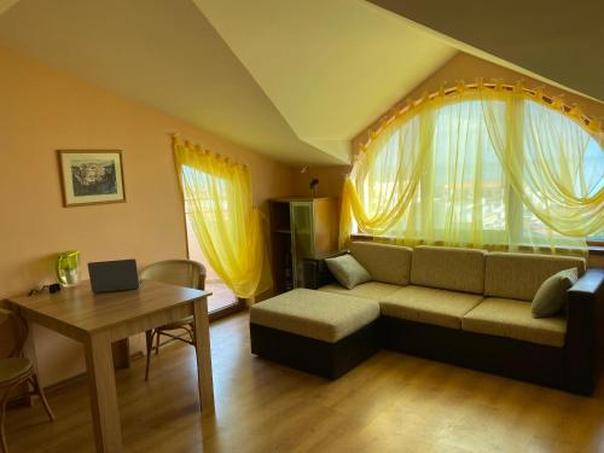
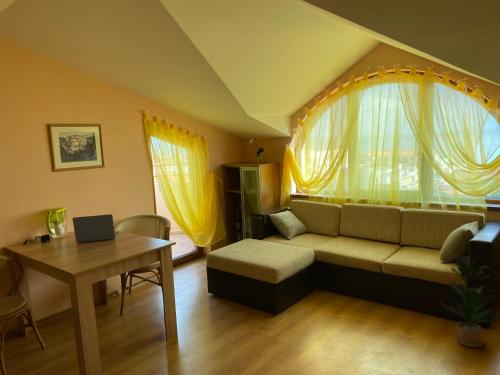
+ potted plant (469, 299)
